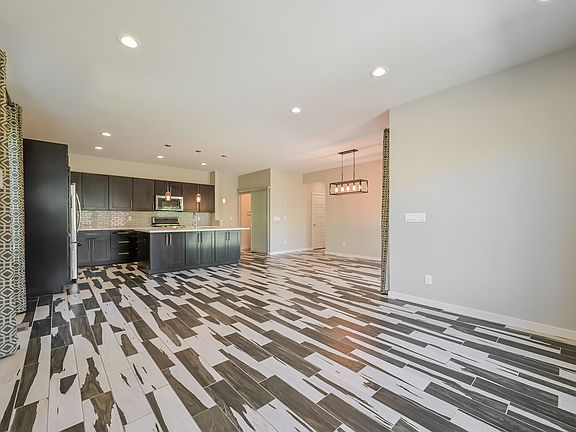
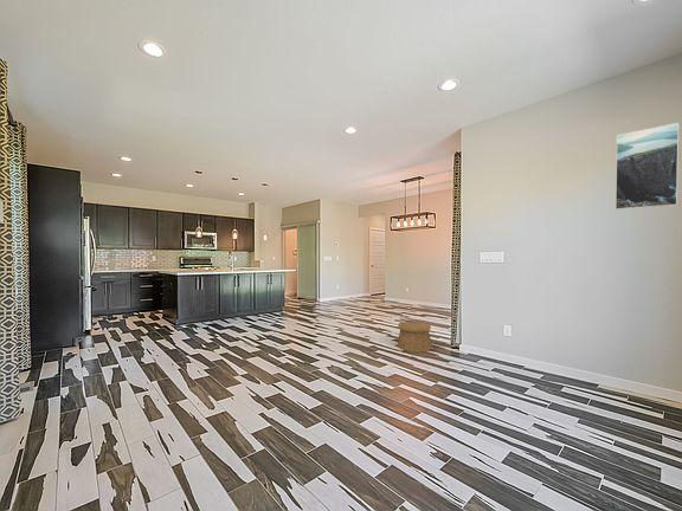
+ basket (414, 335)
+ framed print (645, 168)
